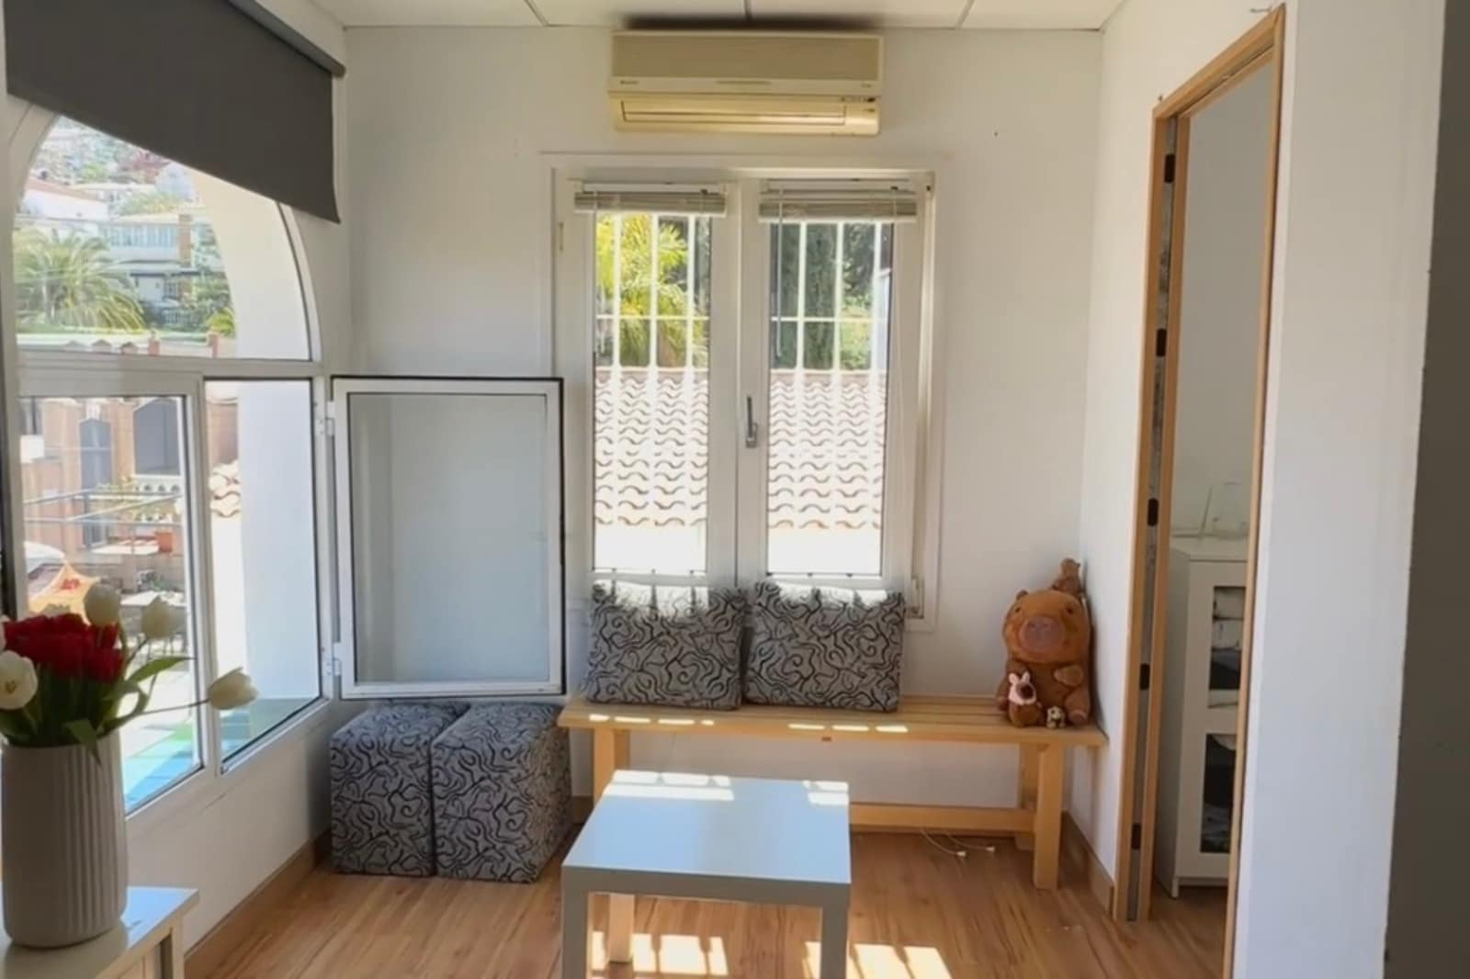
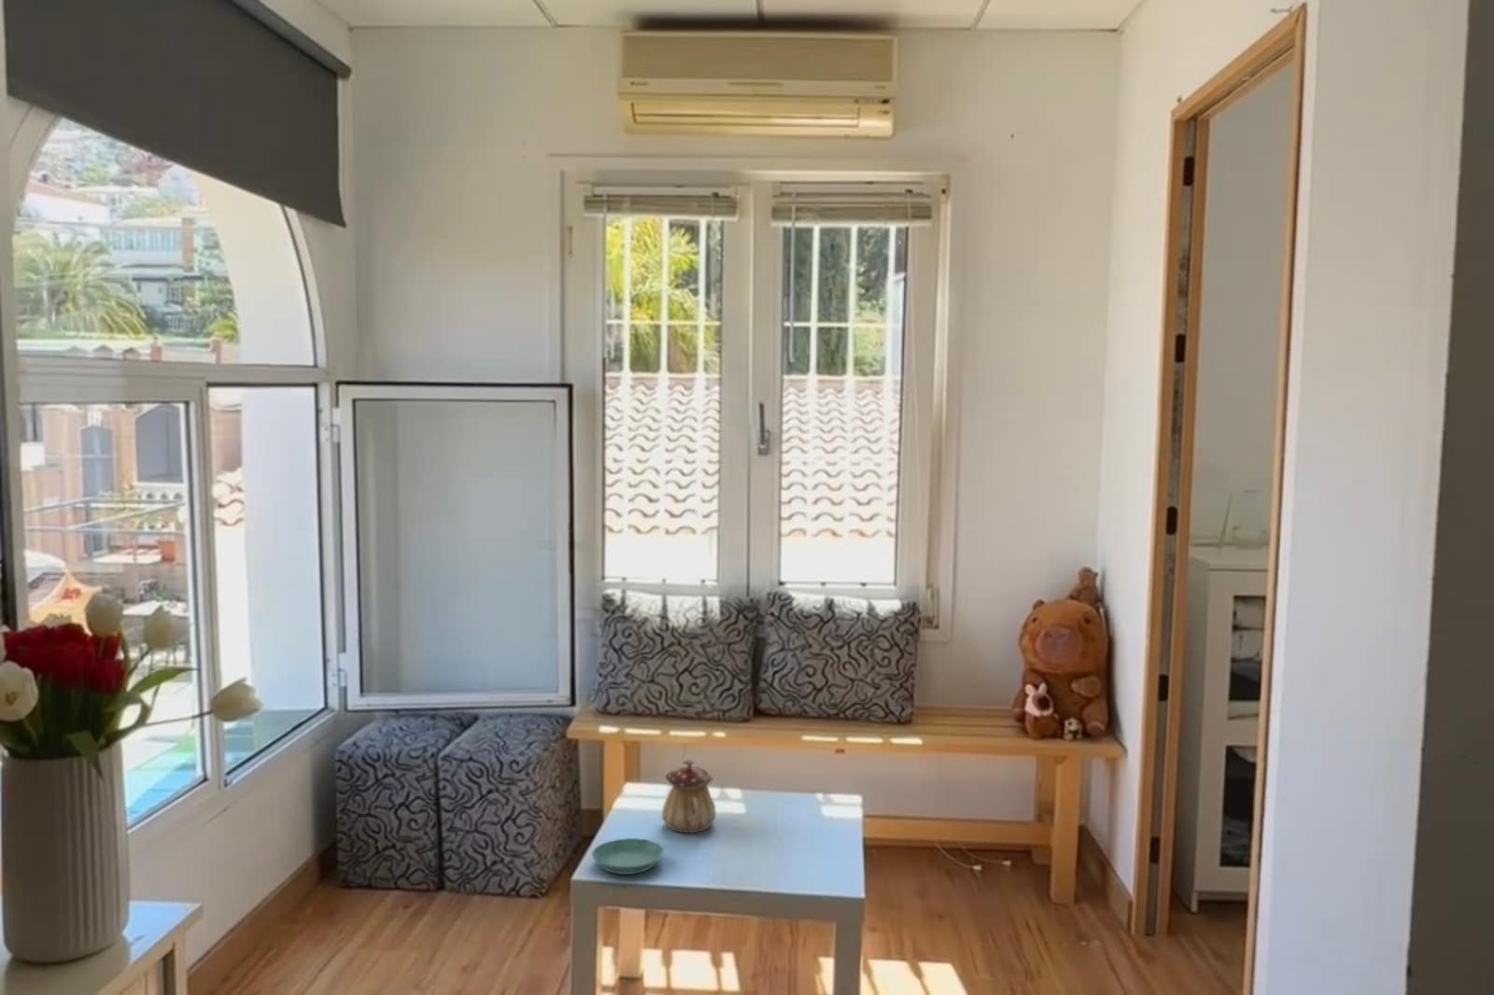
+ saucer (628, 857)
+ teapot (689, 793)
